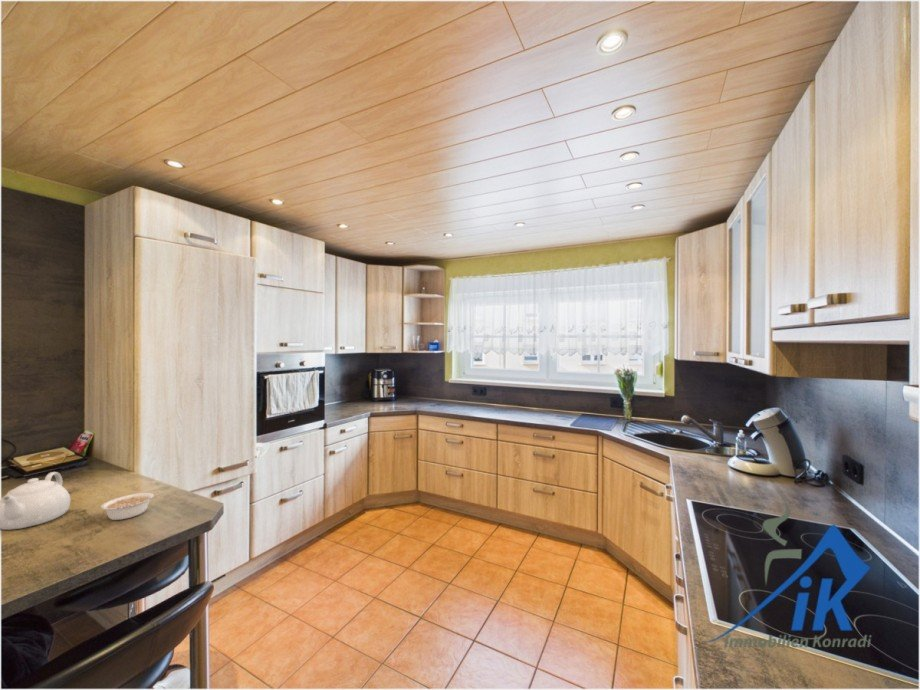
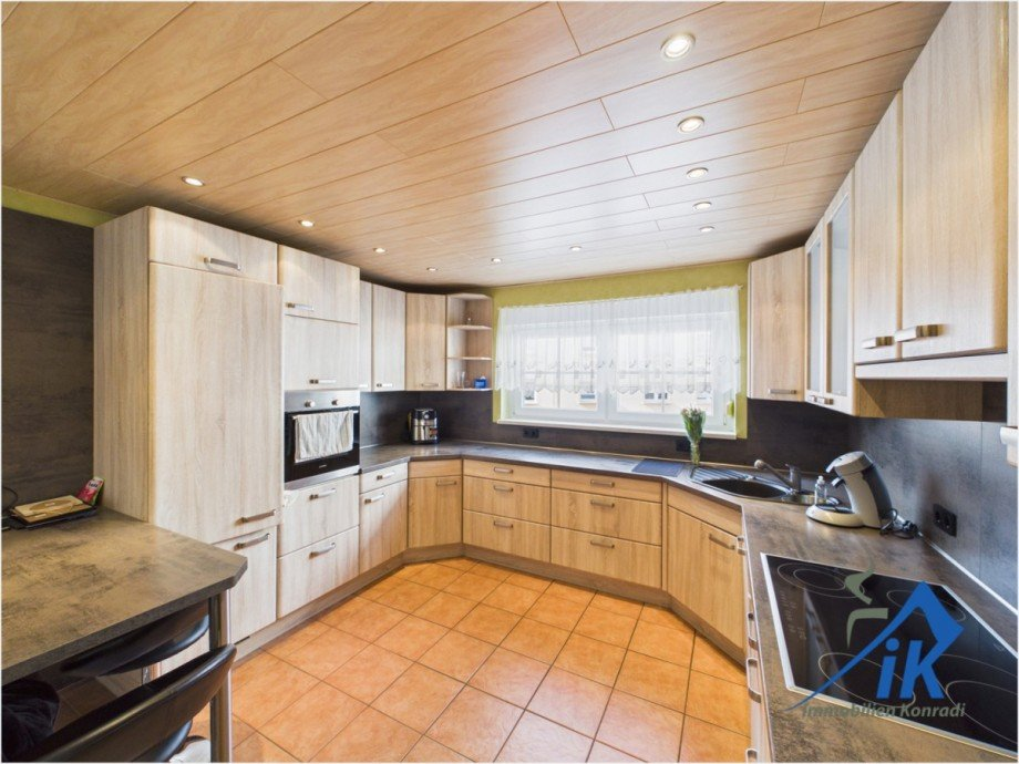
- legume (130, 505)
- teapot (34, 498)
